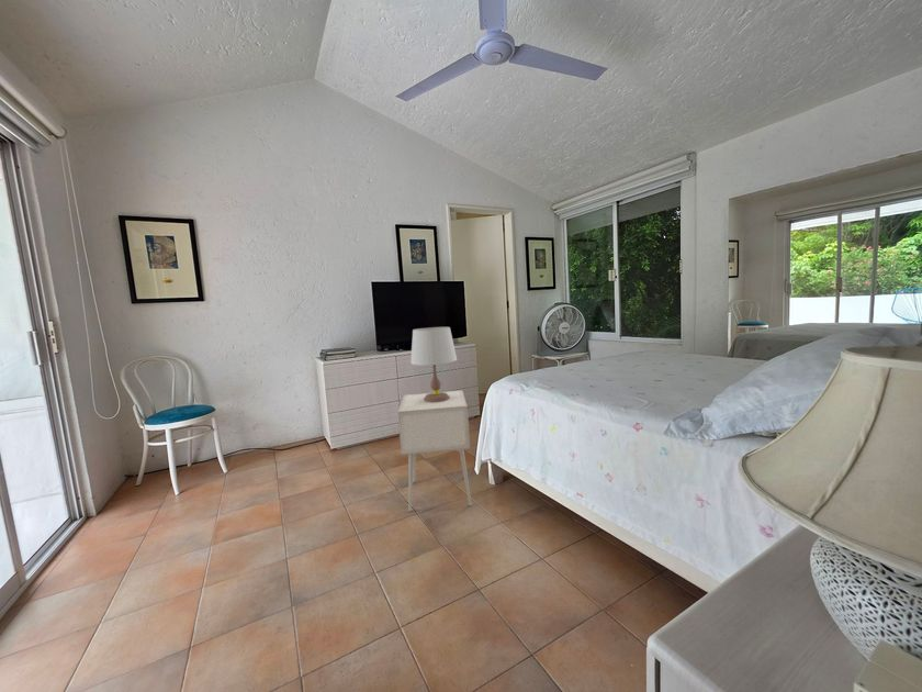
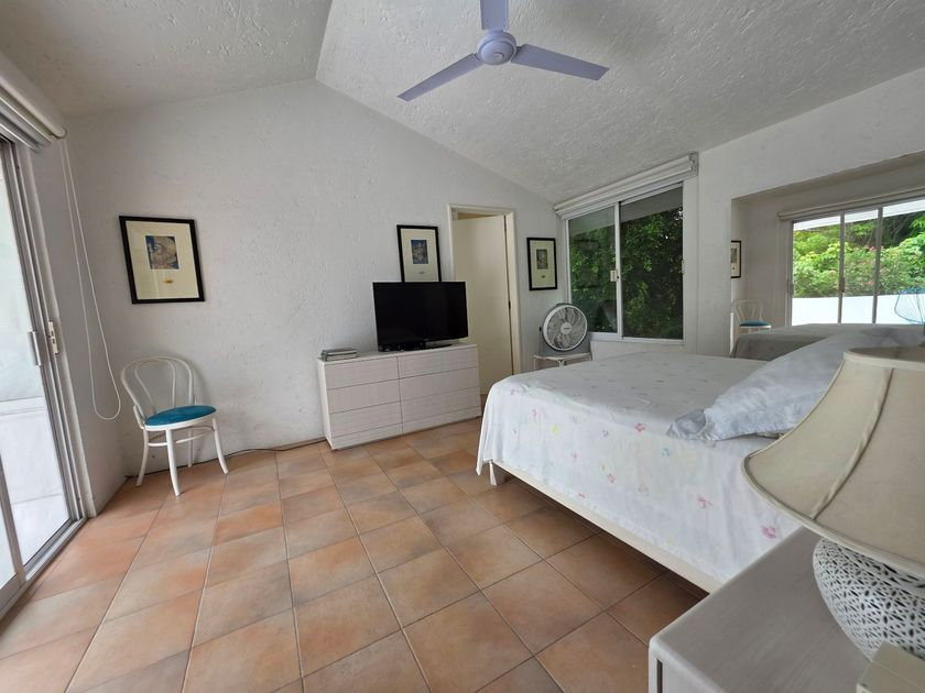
- table lamp (434, 364)
- nightstand (438, 446)
